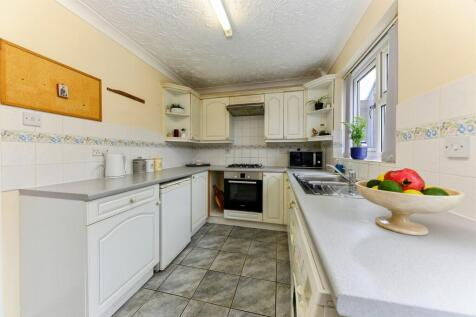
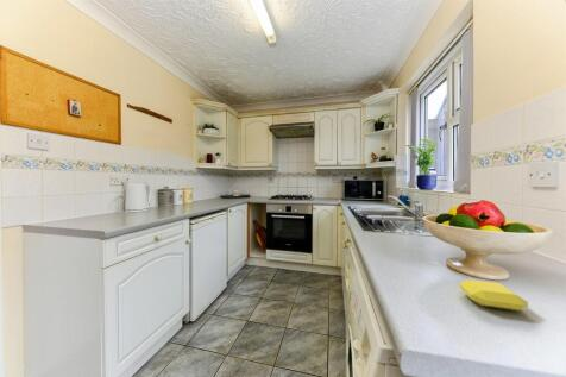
+ soap bar (490, 294)
